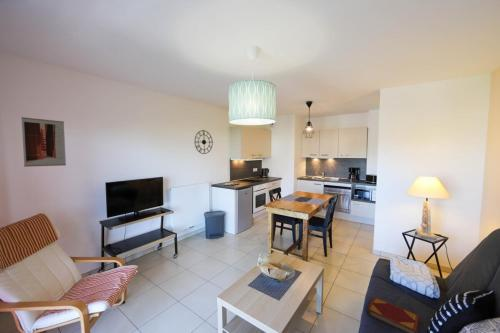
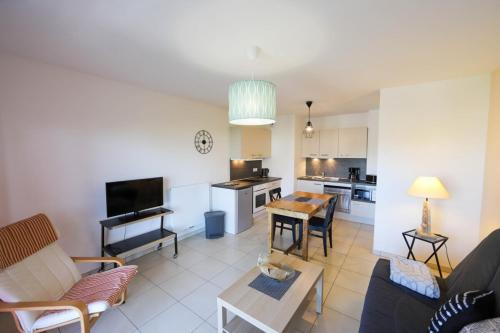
- hardback book (392, 314)
- wall art (45, 142)
